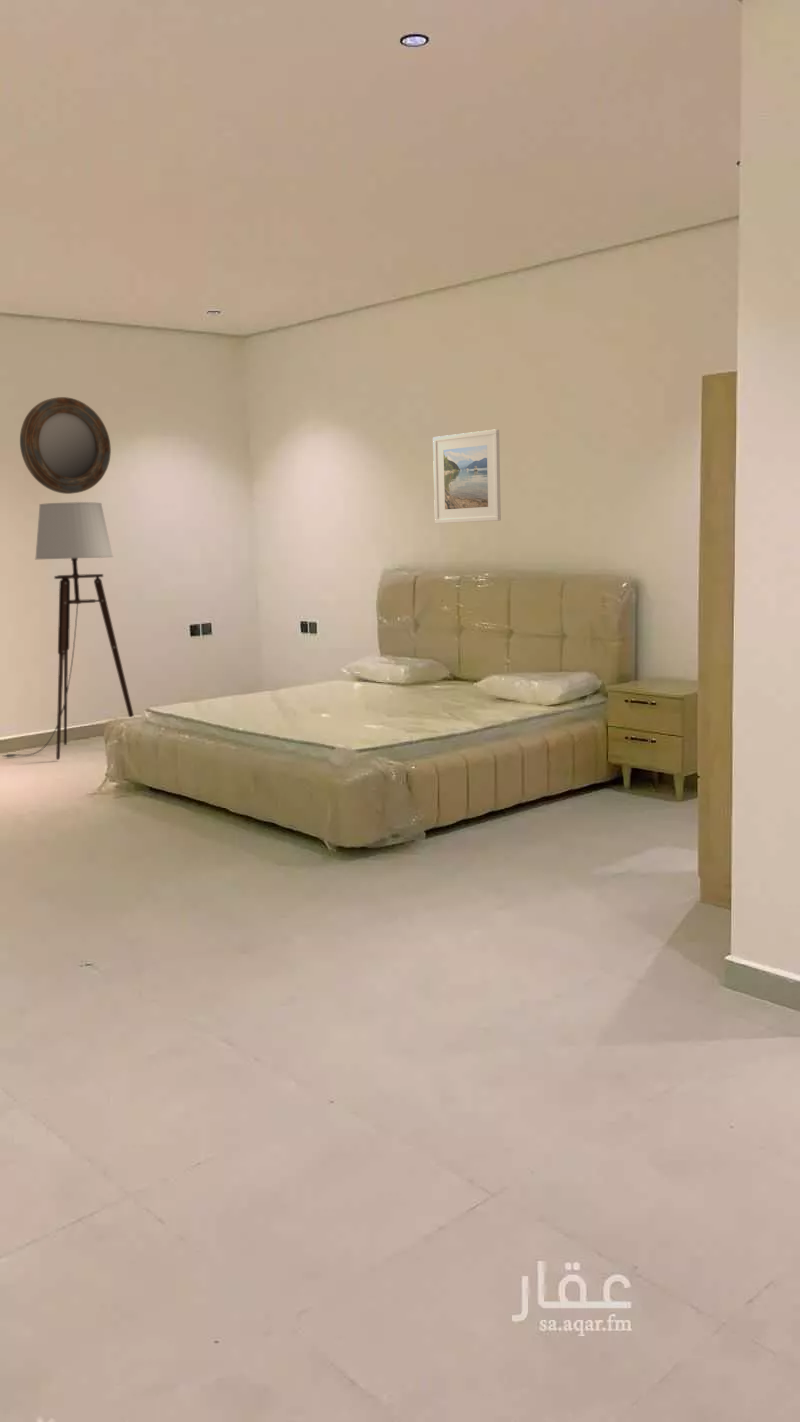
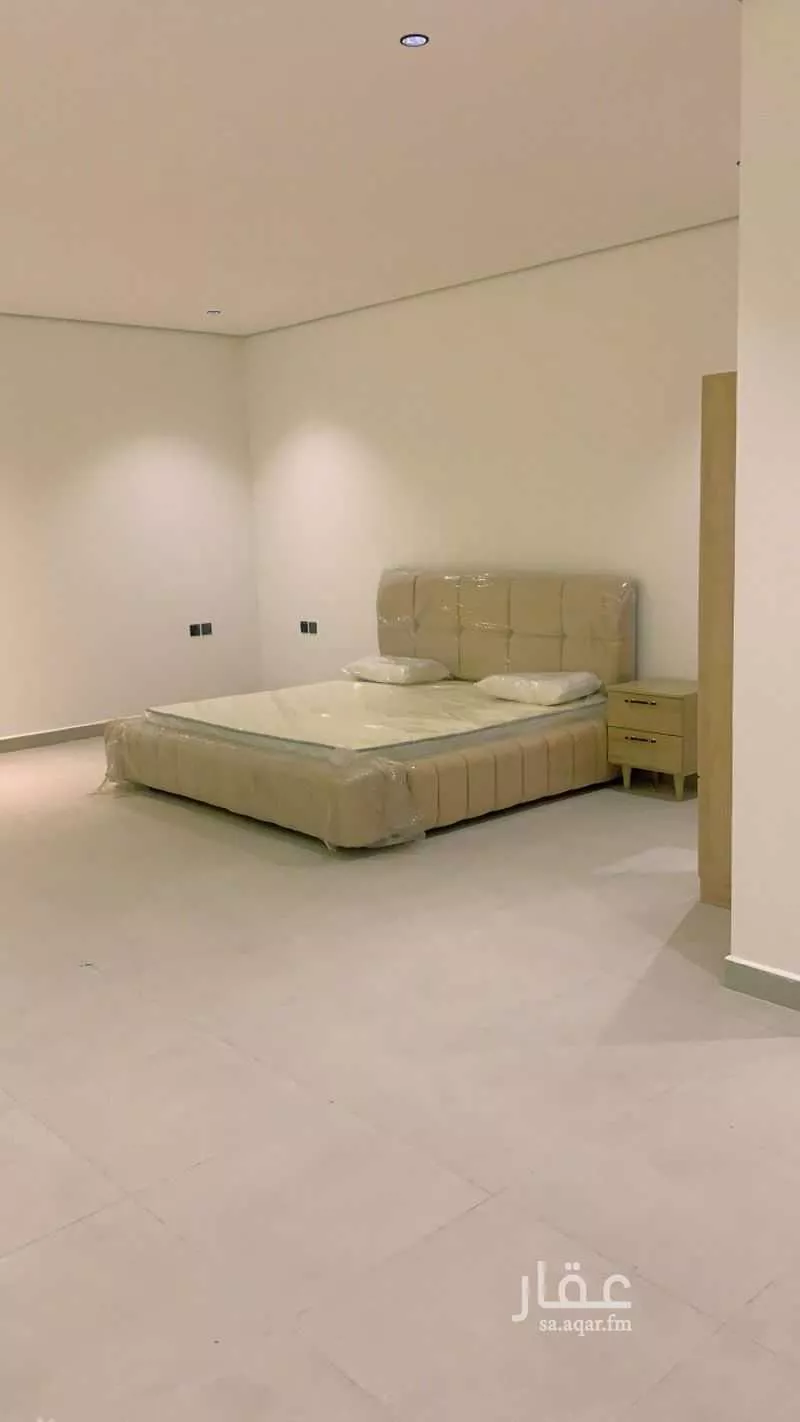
- home mirror (66, 445)
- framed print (466, 478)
- floor lamp (61, 630)
